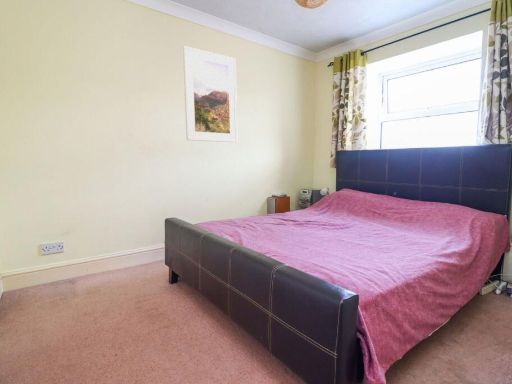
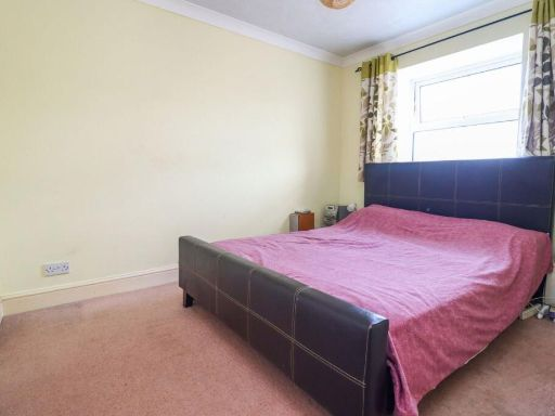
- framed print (212, 97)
